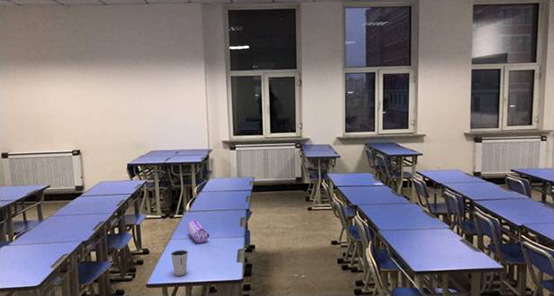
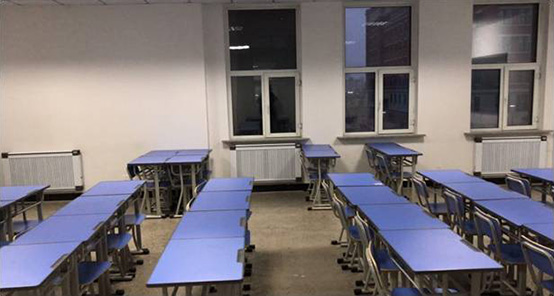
- dixie cup (179, 263)
- pencil case (197, 231)
